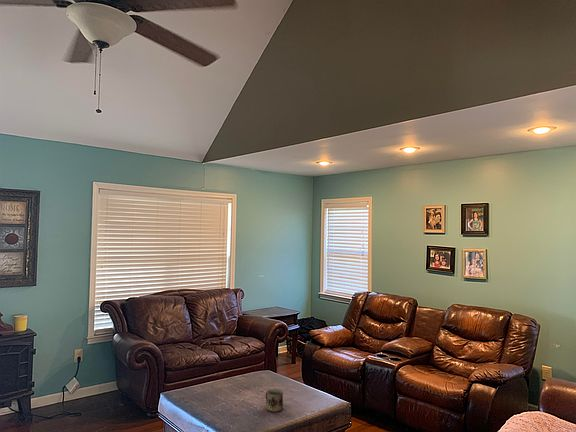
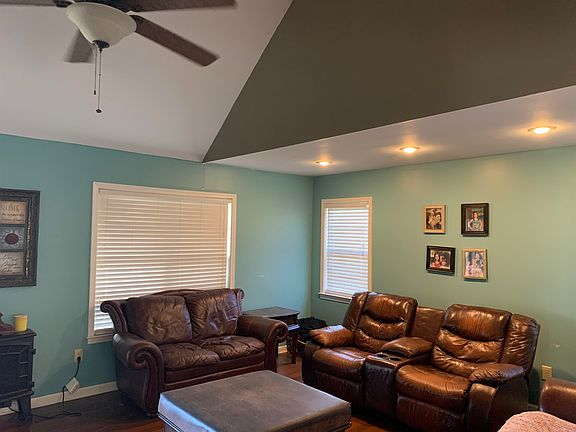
- mug (273, 399)
